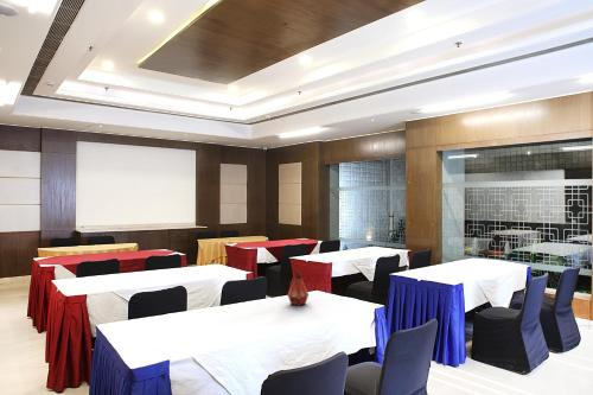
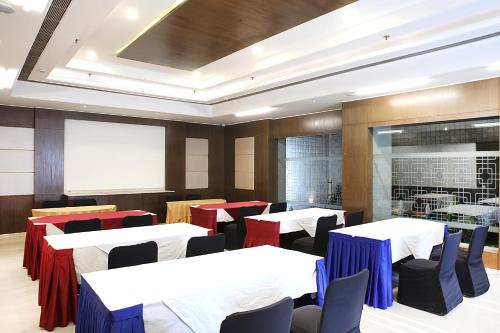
- bottle (298, 287)
